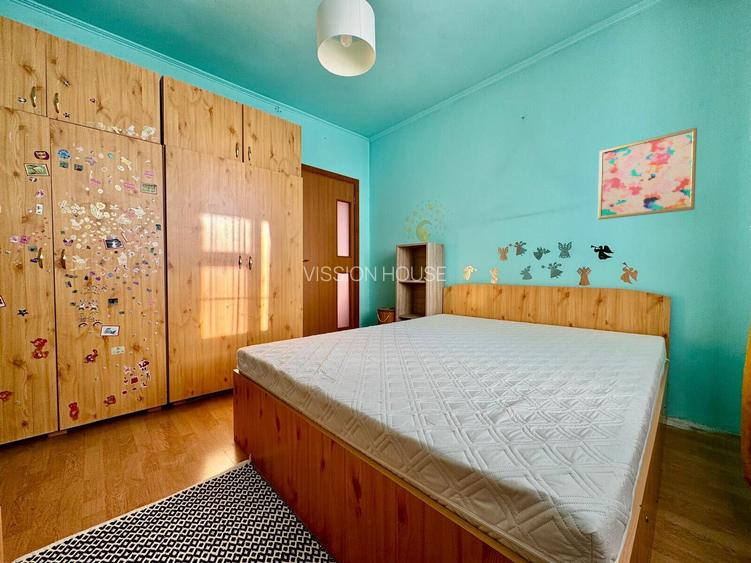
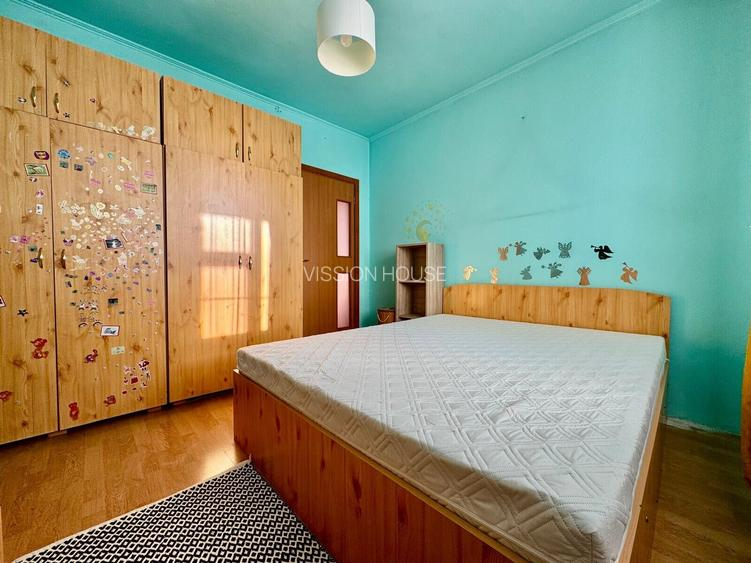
- wall art (643, 177)
